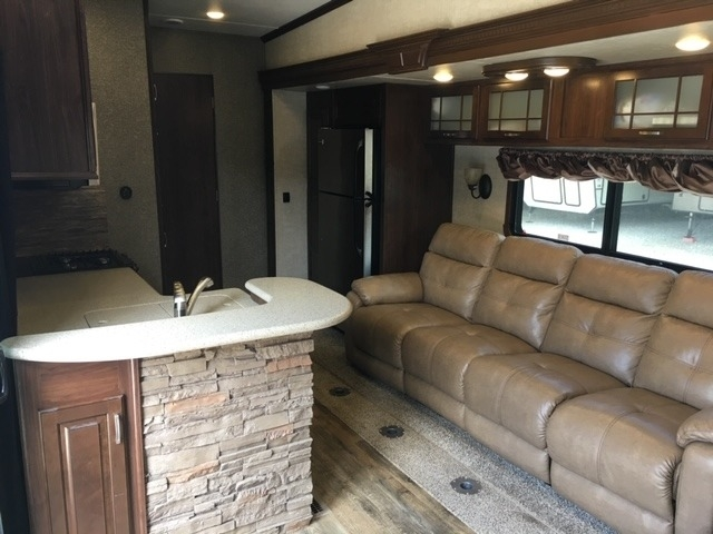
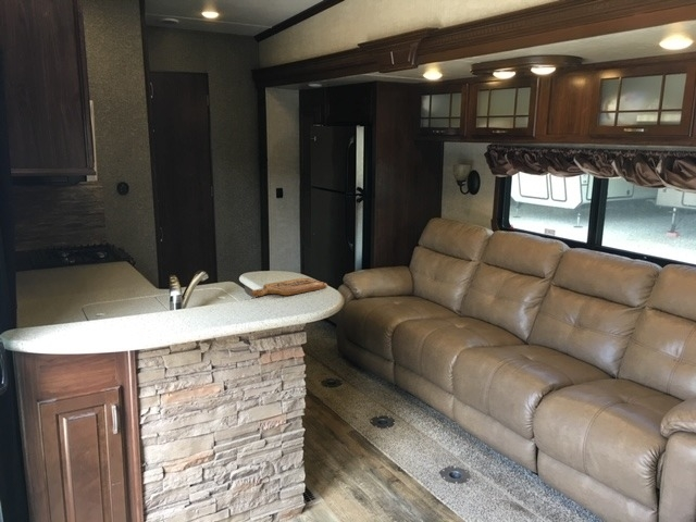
+ cutting board (286, 287)
